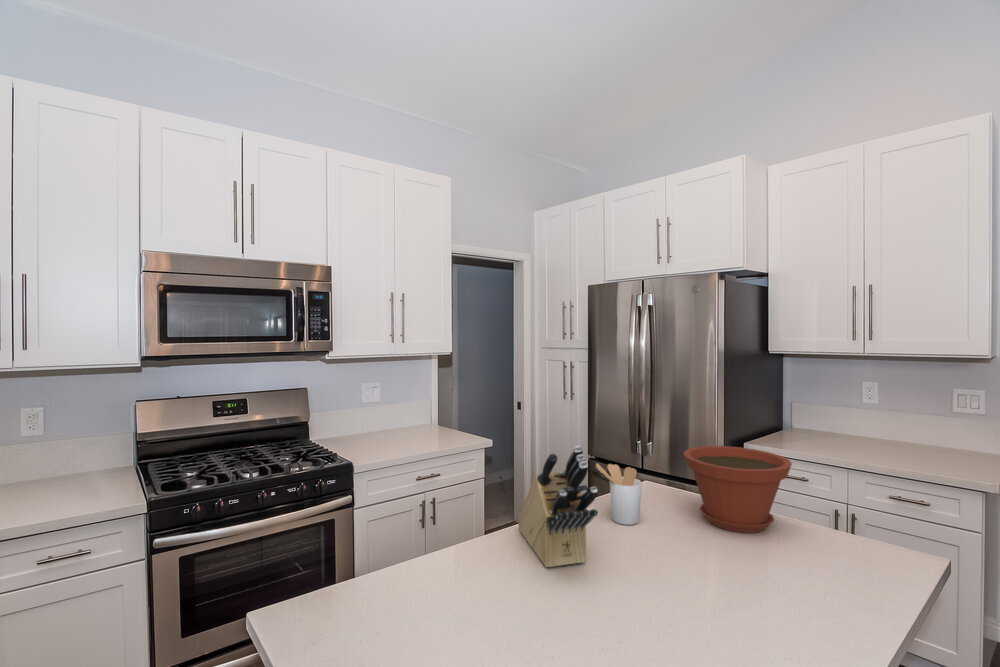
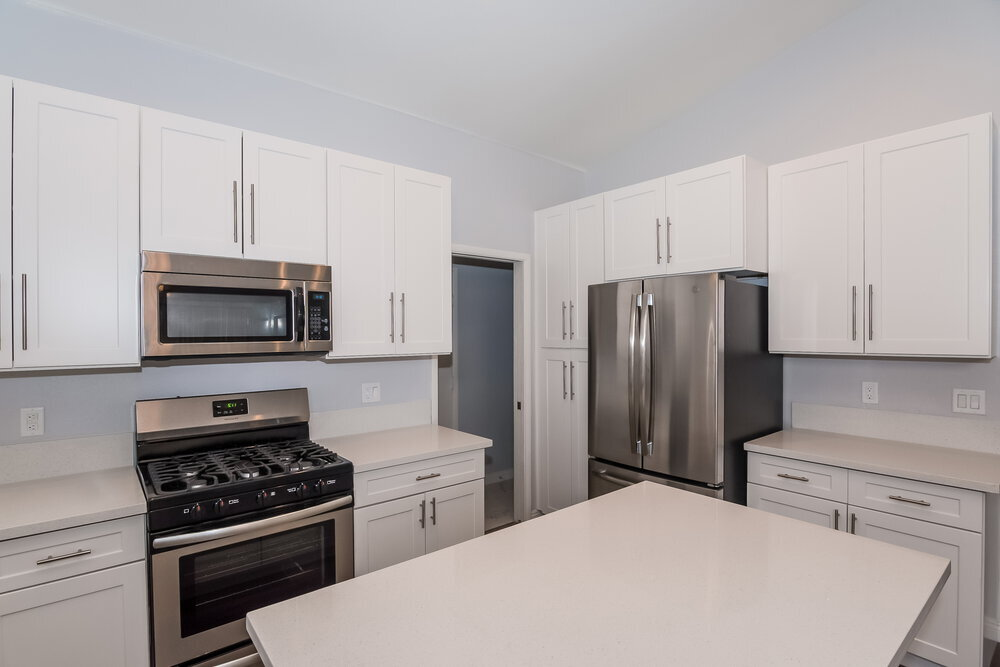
- plant pot (735, 489)
- knife block (554, 495)
- utensil holder (617, 491)
